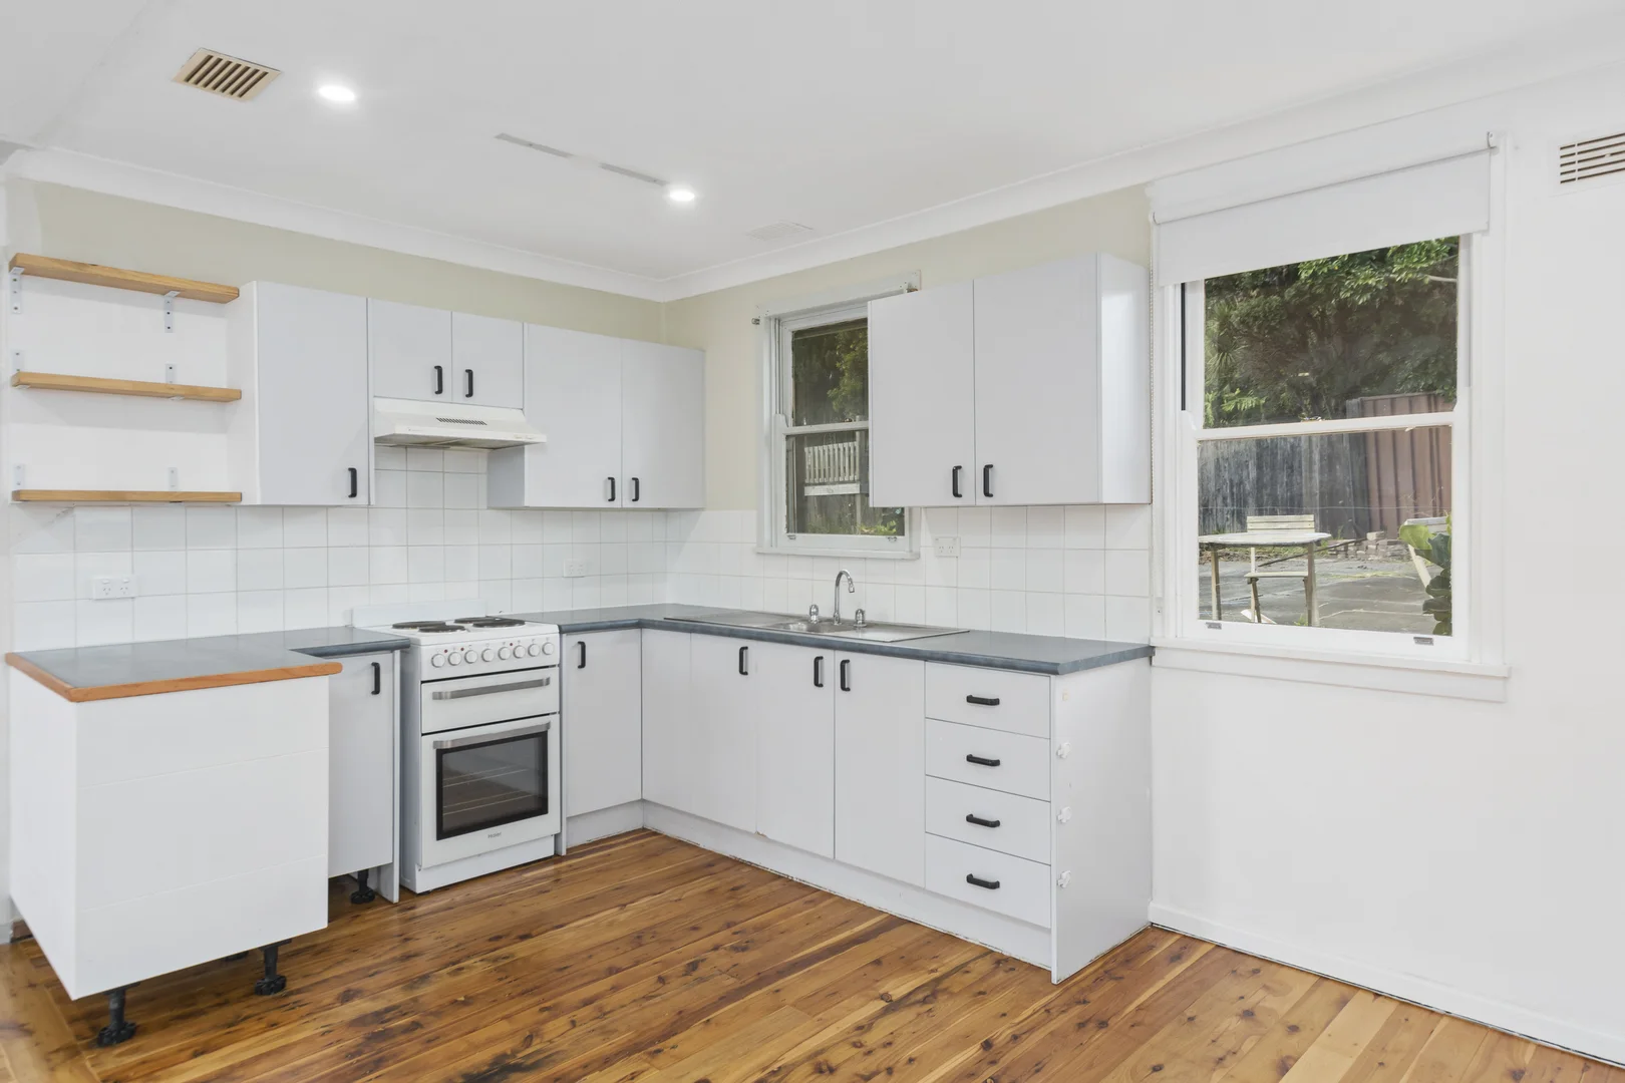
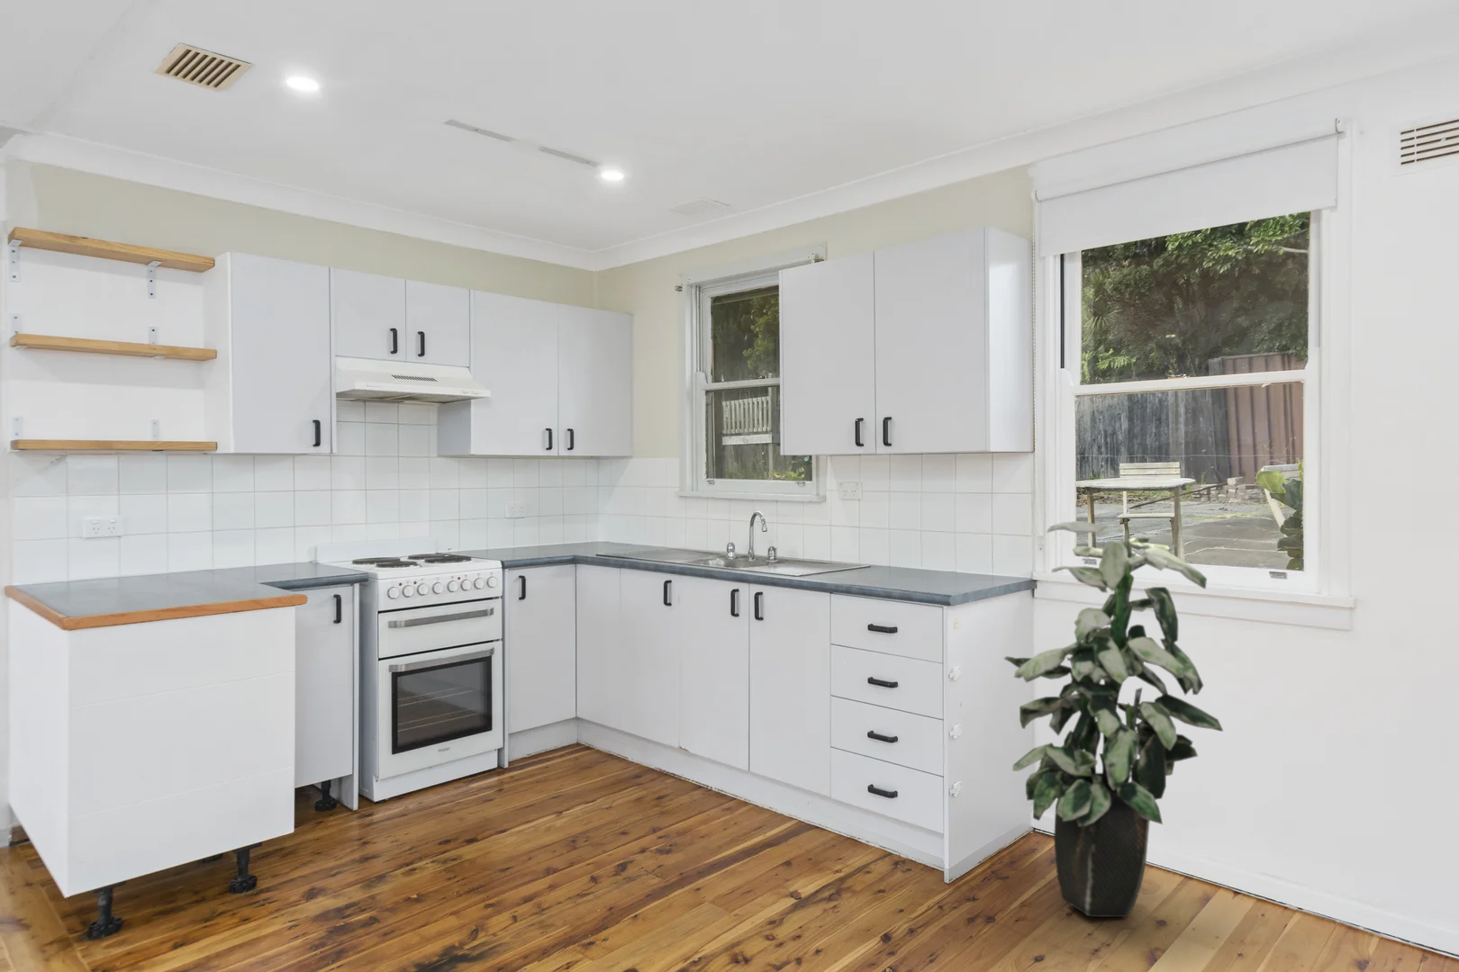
+ indoor plant (1101, 711)
